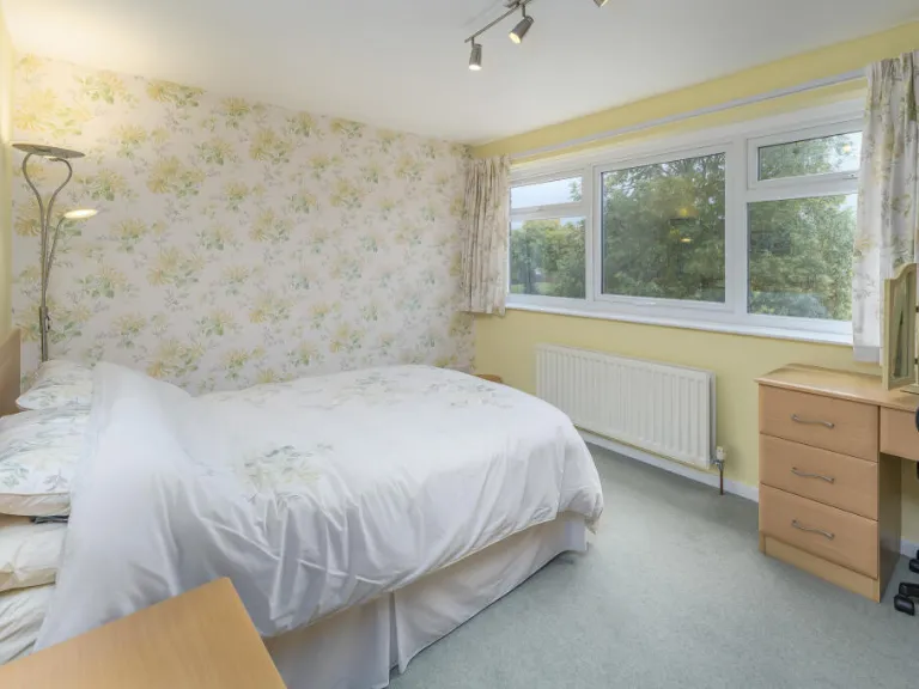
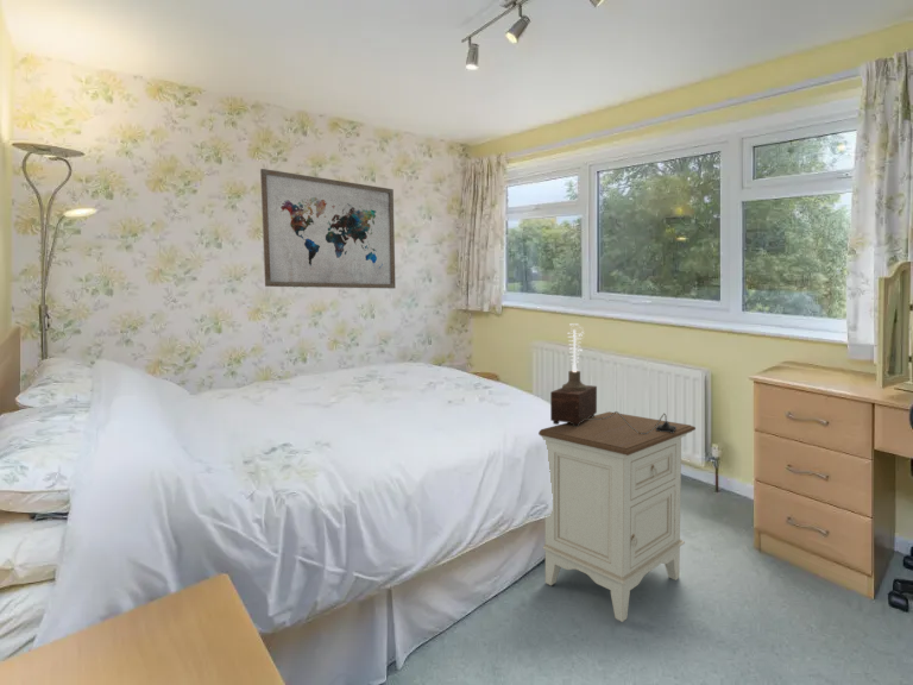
+ wall art (333, 233)
+ table lamp (596, 387)
+ nightstand (617, 505)
